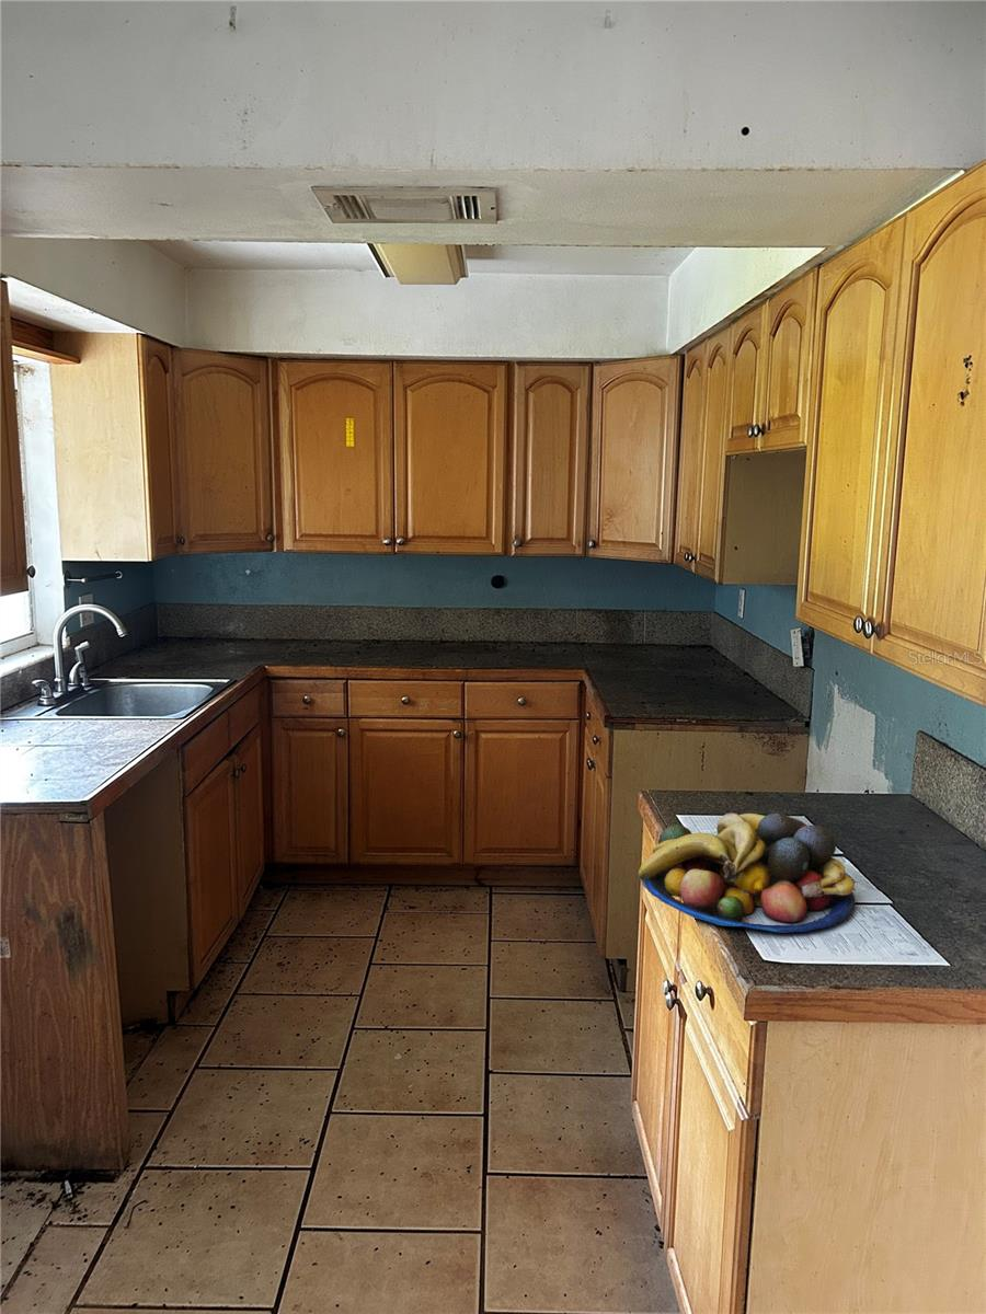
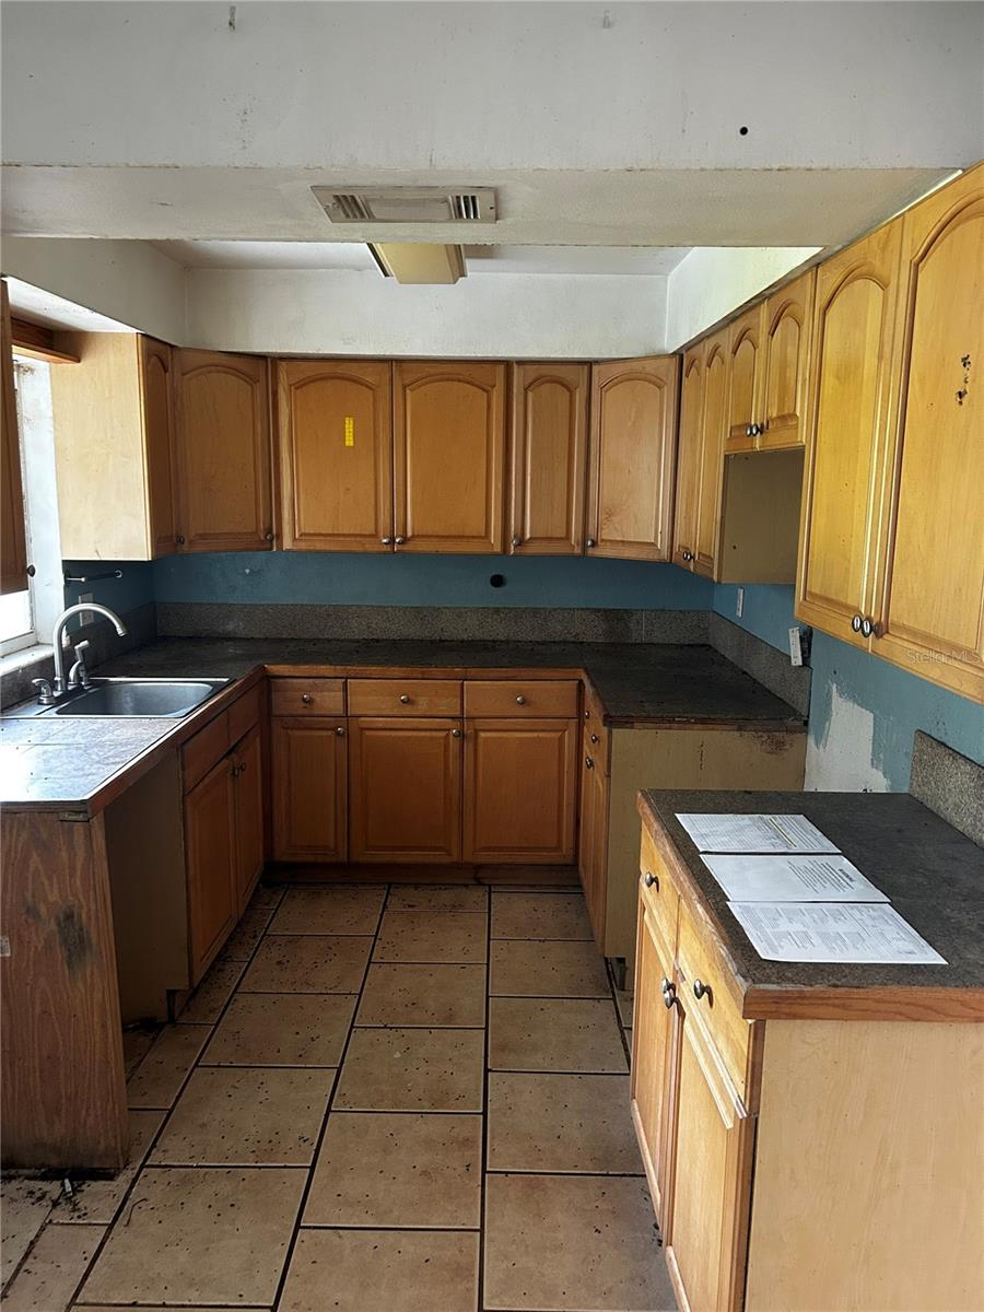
- fruit bowl (747, 853)
